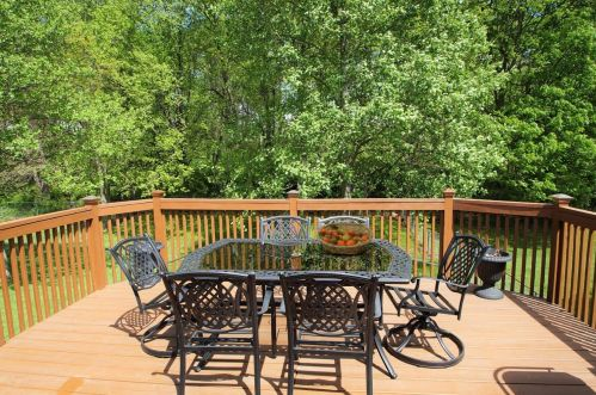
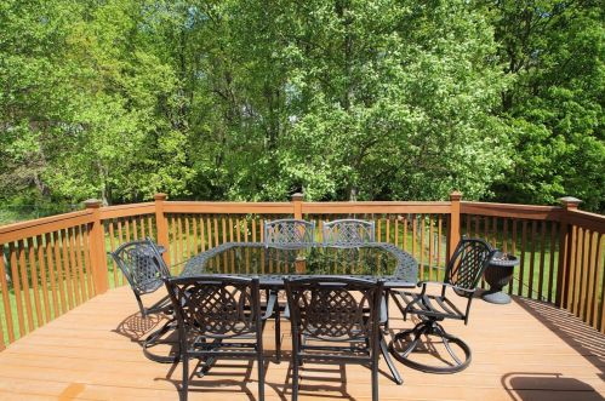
- fruit basket (344, 237)
